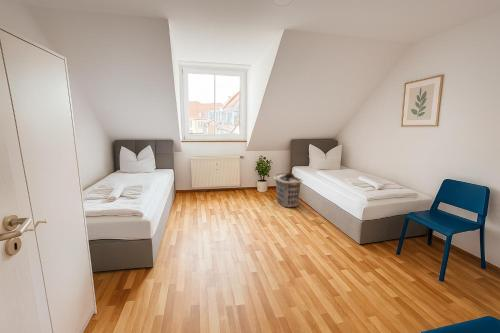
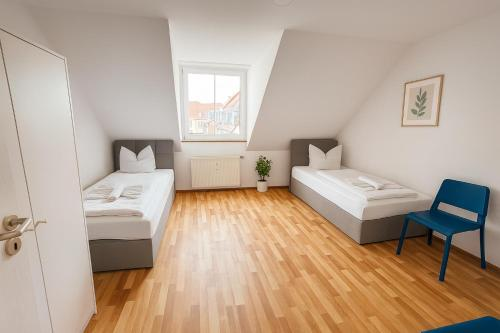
- clothes hamper (287, 188)
